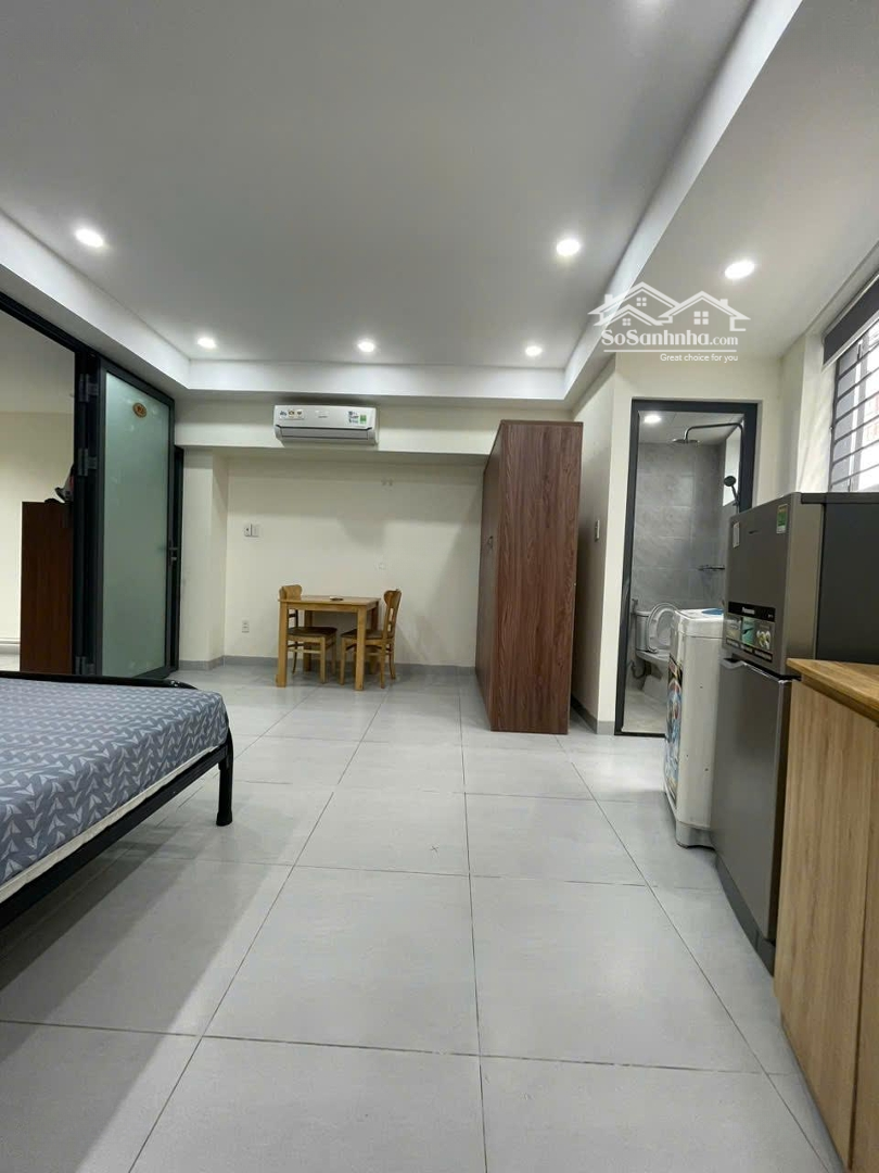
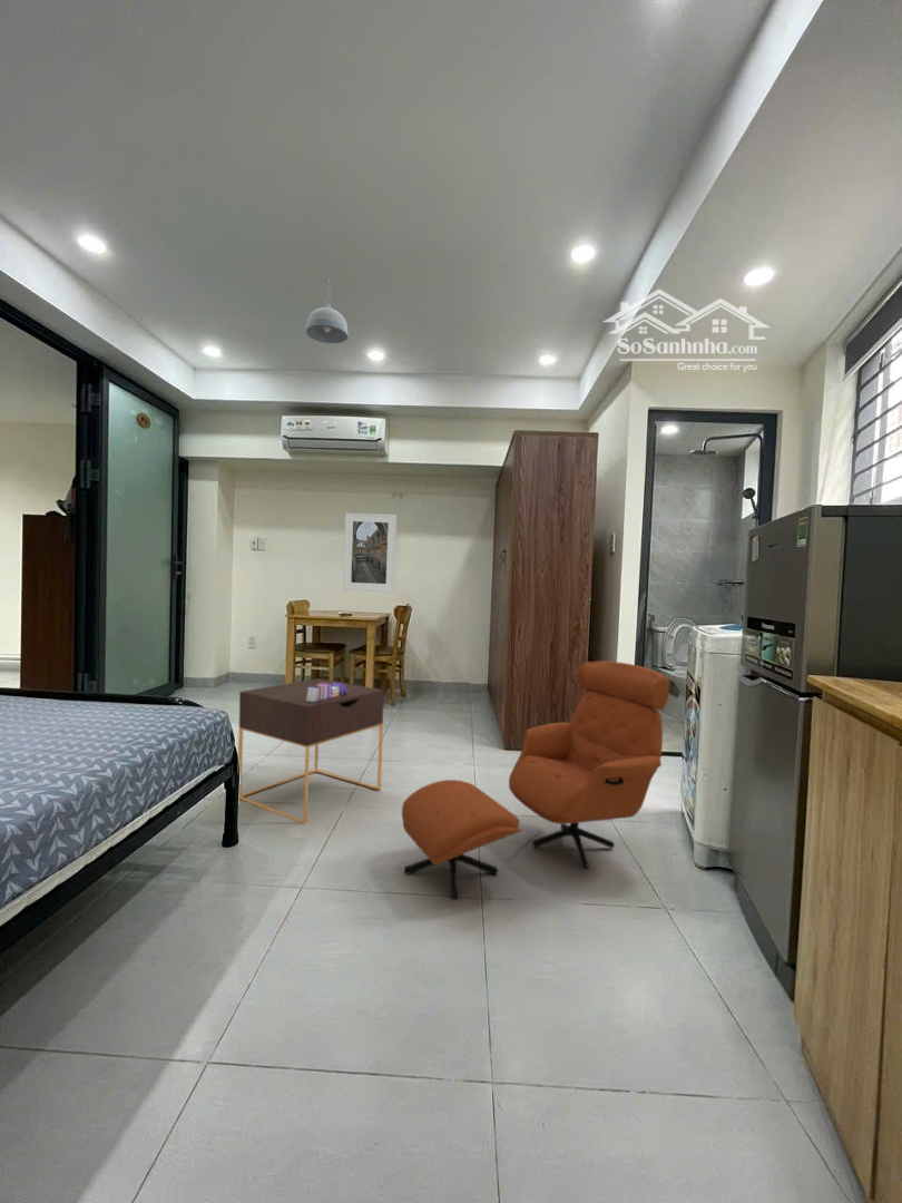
+ books (329, 688)
+ pendant light (327, 306)
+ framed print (370, 552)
+ armchair (530, 762)
+ nightstand (312, 742)
